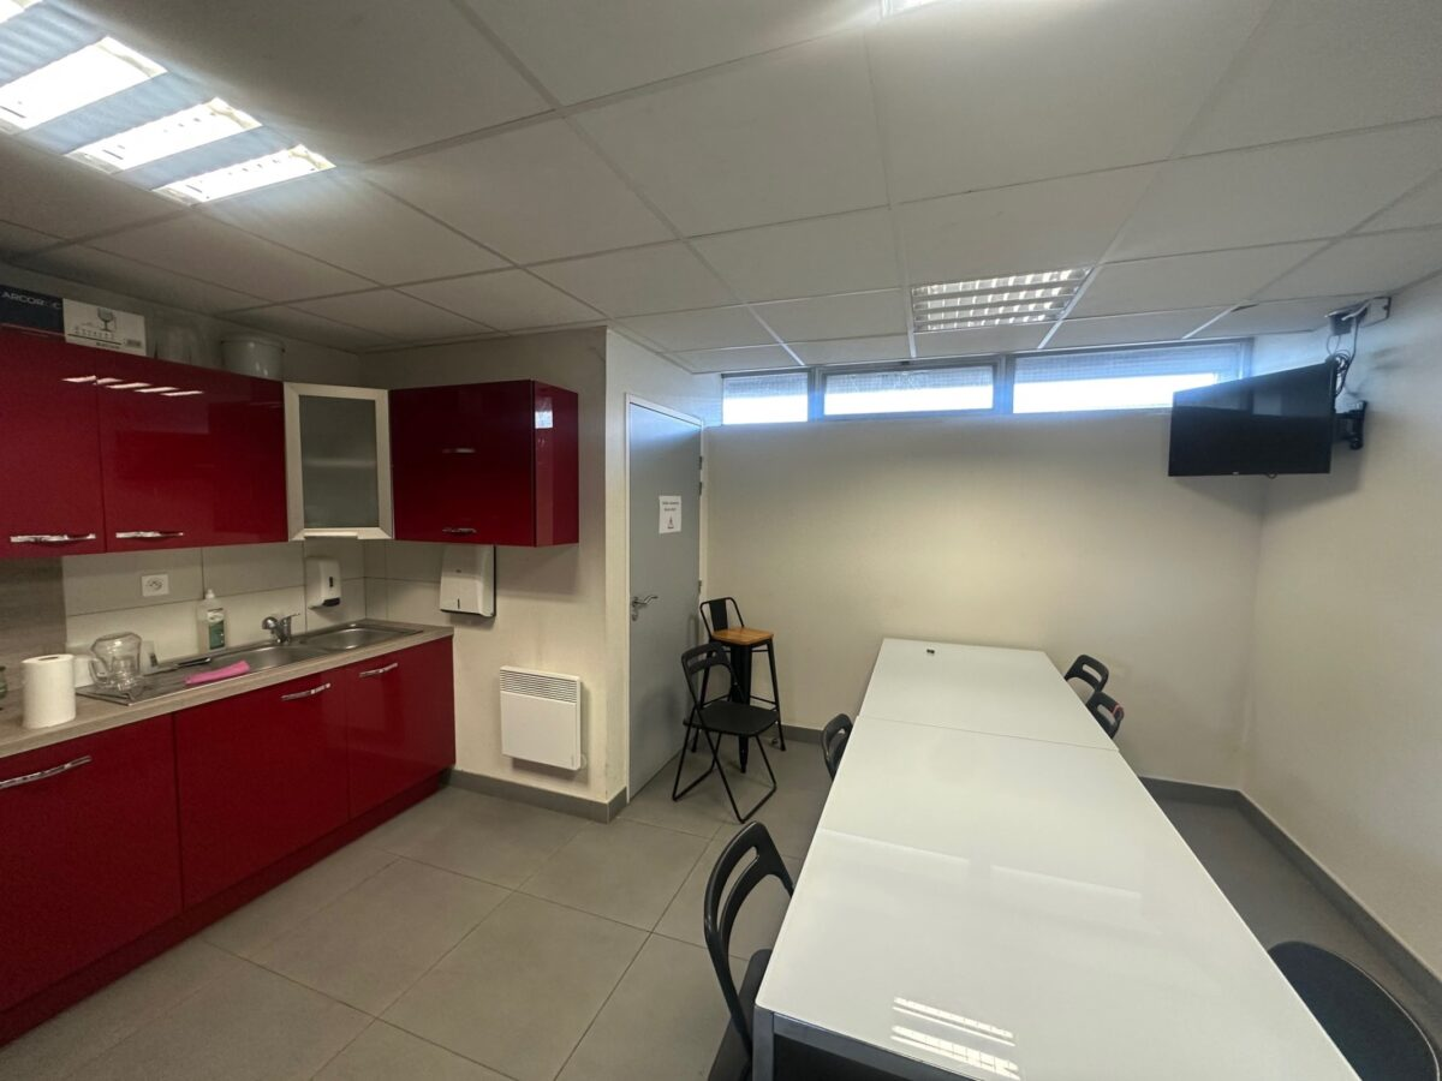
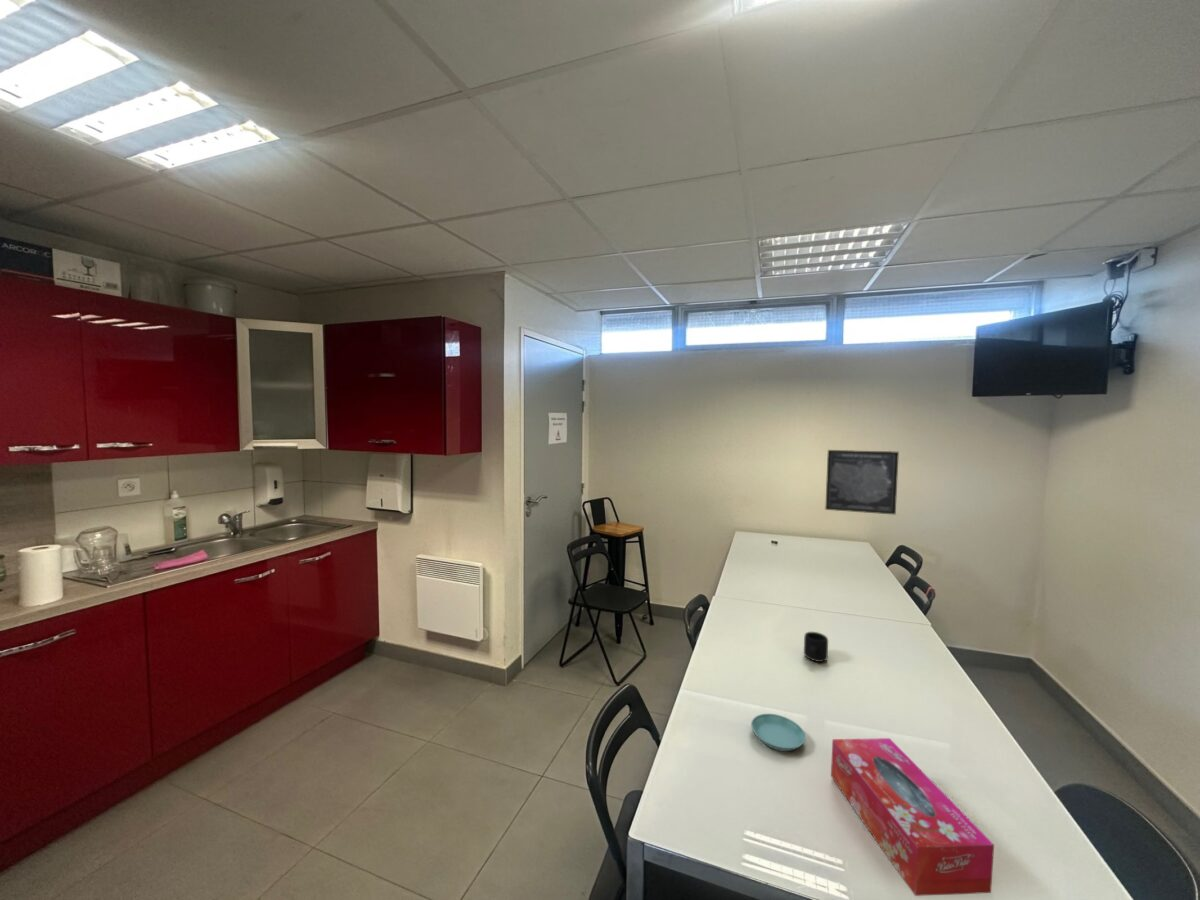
+ wall art (860, 481)
+ mug (815, 648)
+ tissue box (900, 805)
+ saucer (777, 733)
